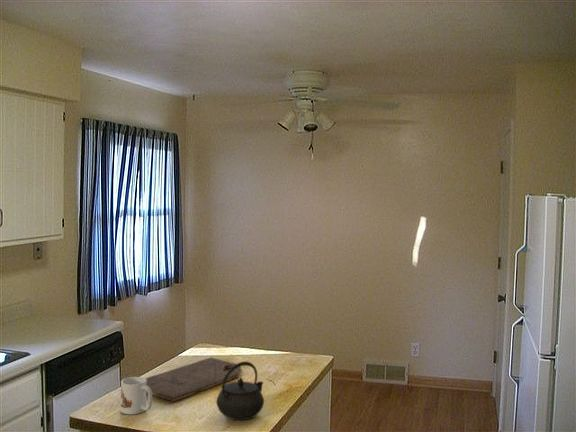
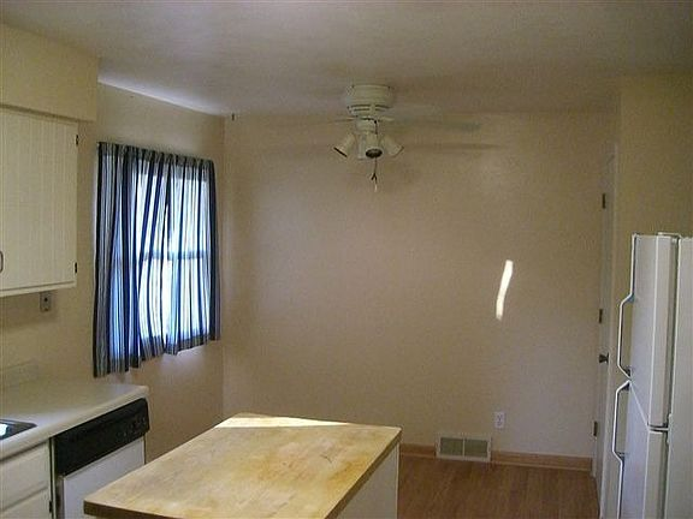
- cutting board (193, 377)
- mug (137, 396)
- kettle (243, 387)
